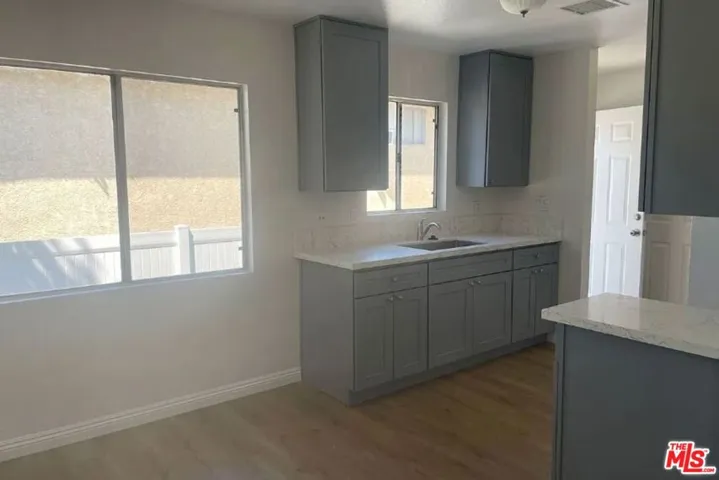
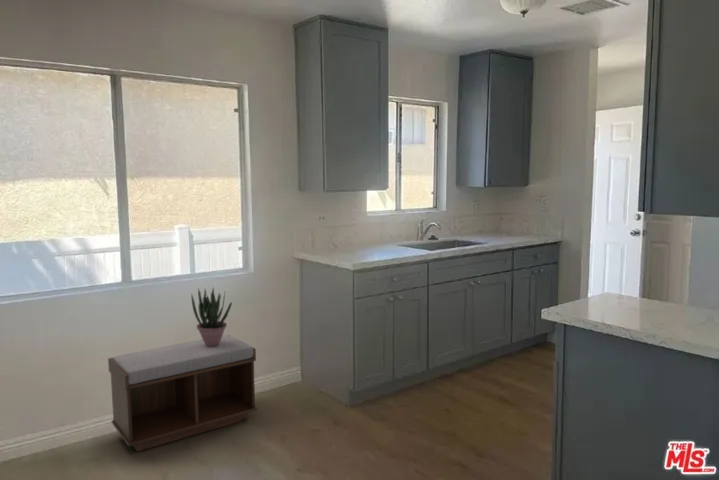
+ potted plant (211, 316)
+ bench (185, 387)
